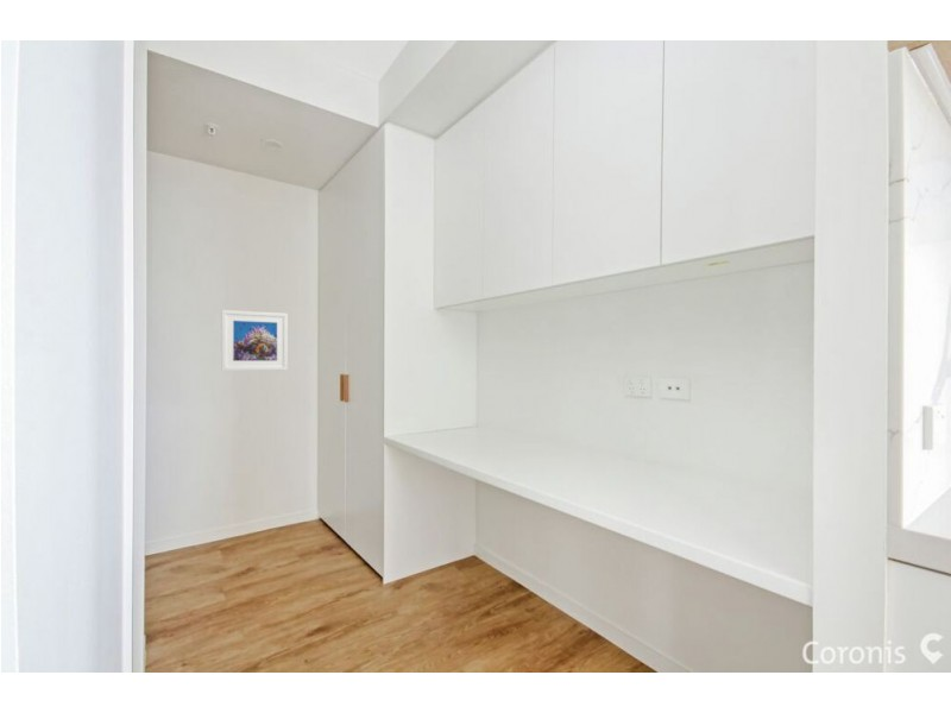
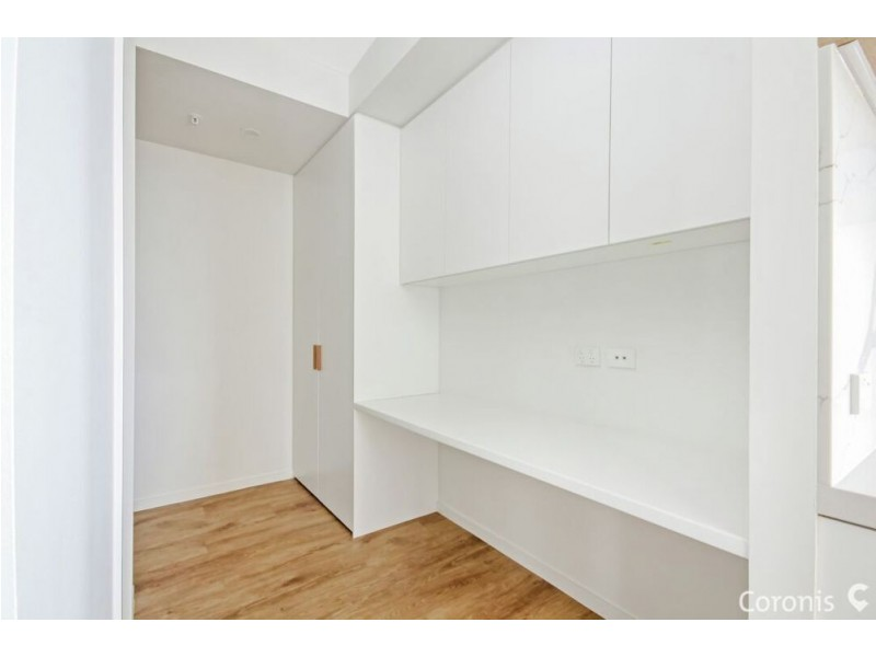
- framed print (256, 341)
